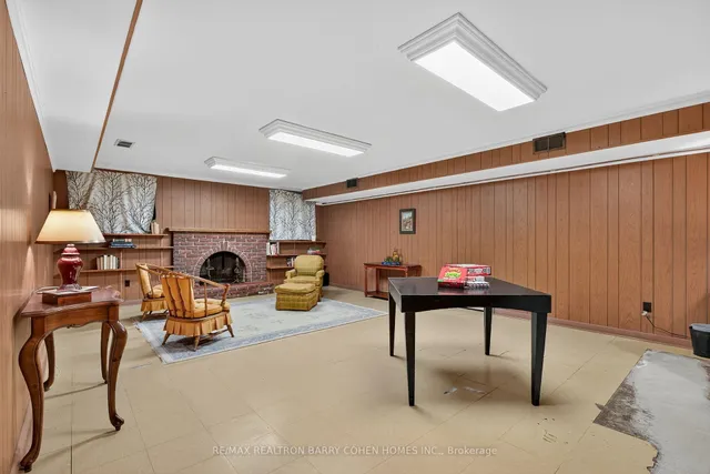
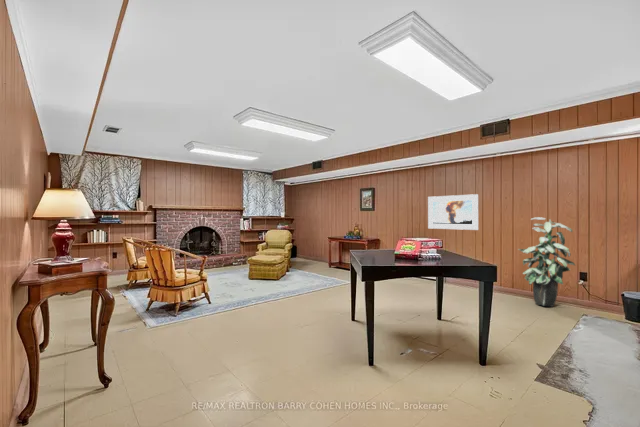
+ indoor plant (544, 260)
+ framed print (451, 212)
